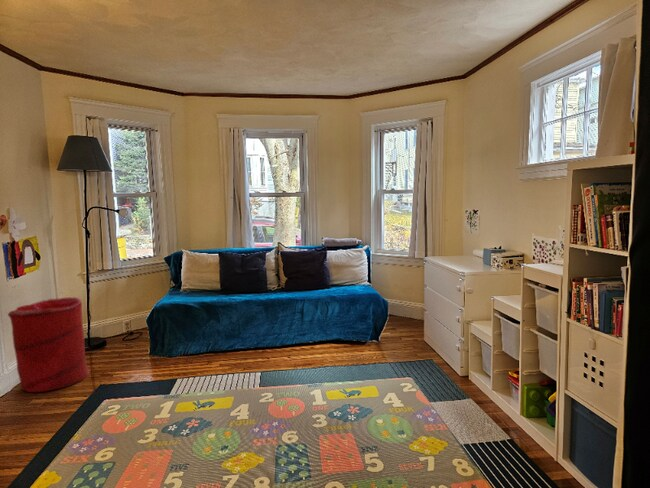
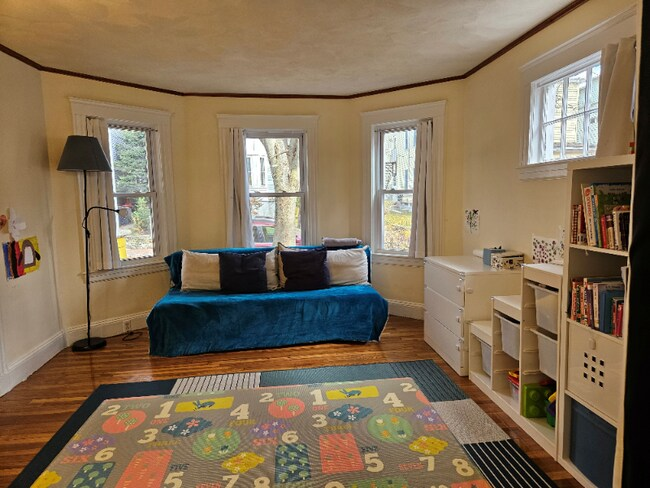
- laundry hamper (49, 341)
